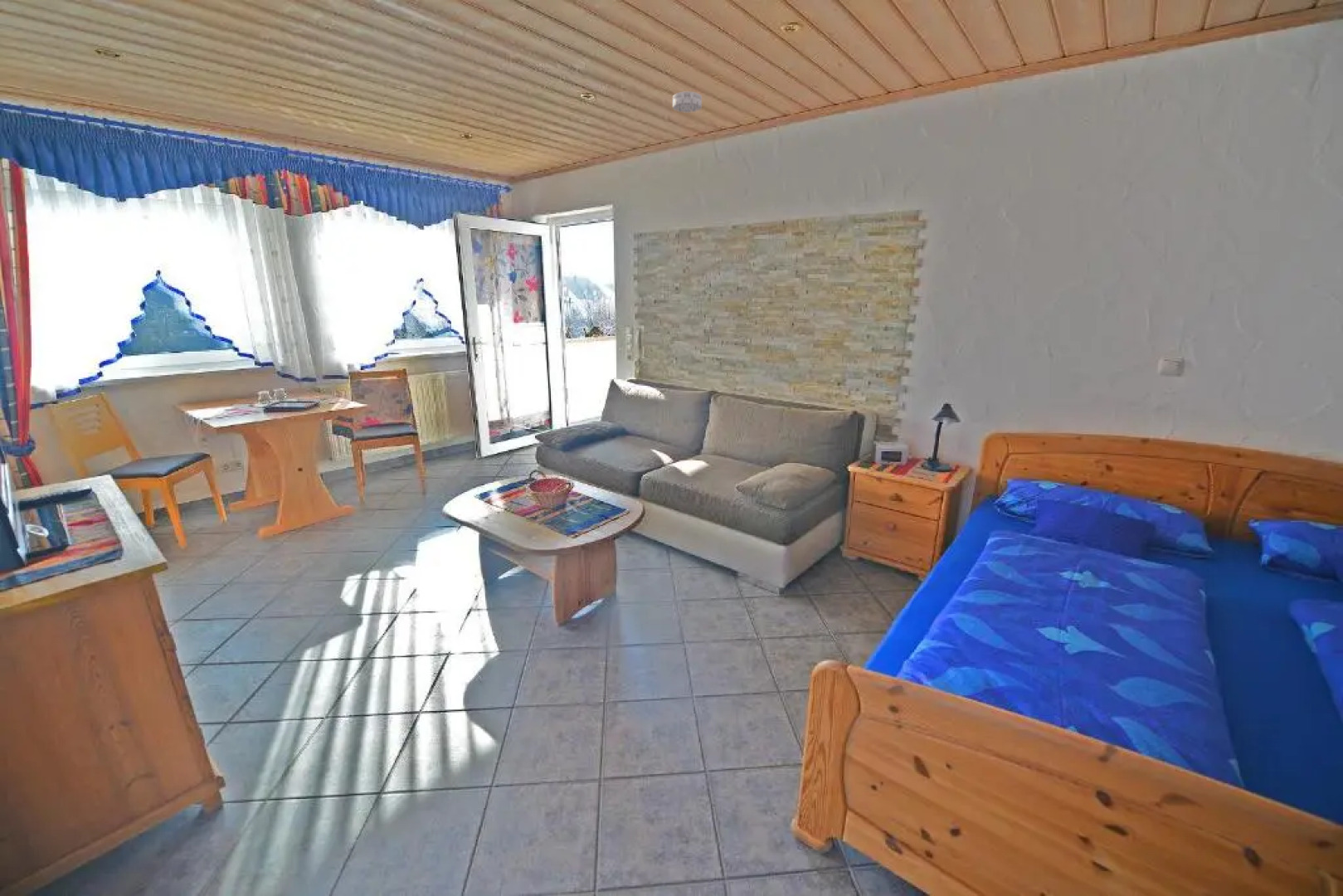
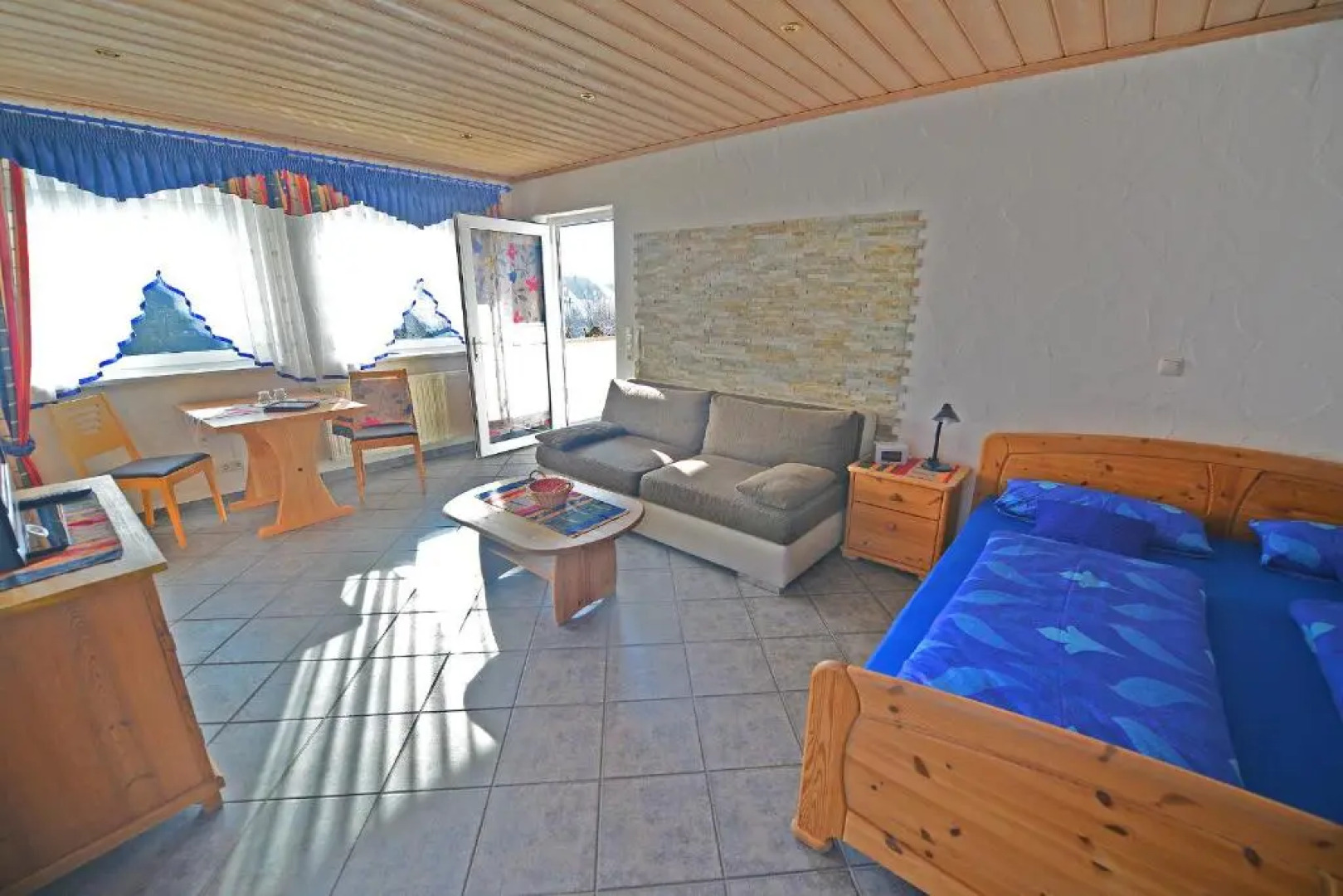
- smoke detector (687, 101)
